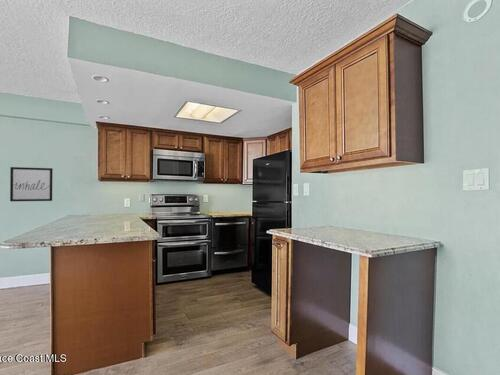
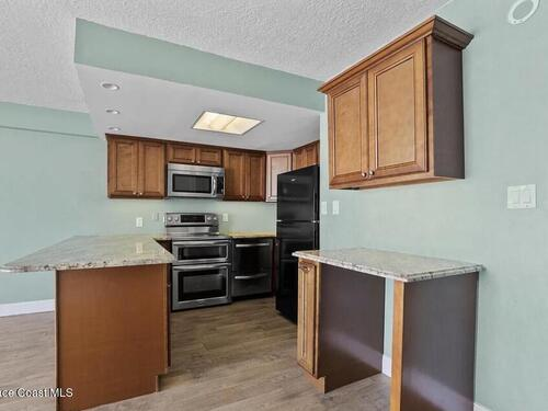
- wall art (31, 184)
